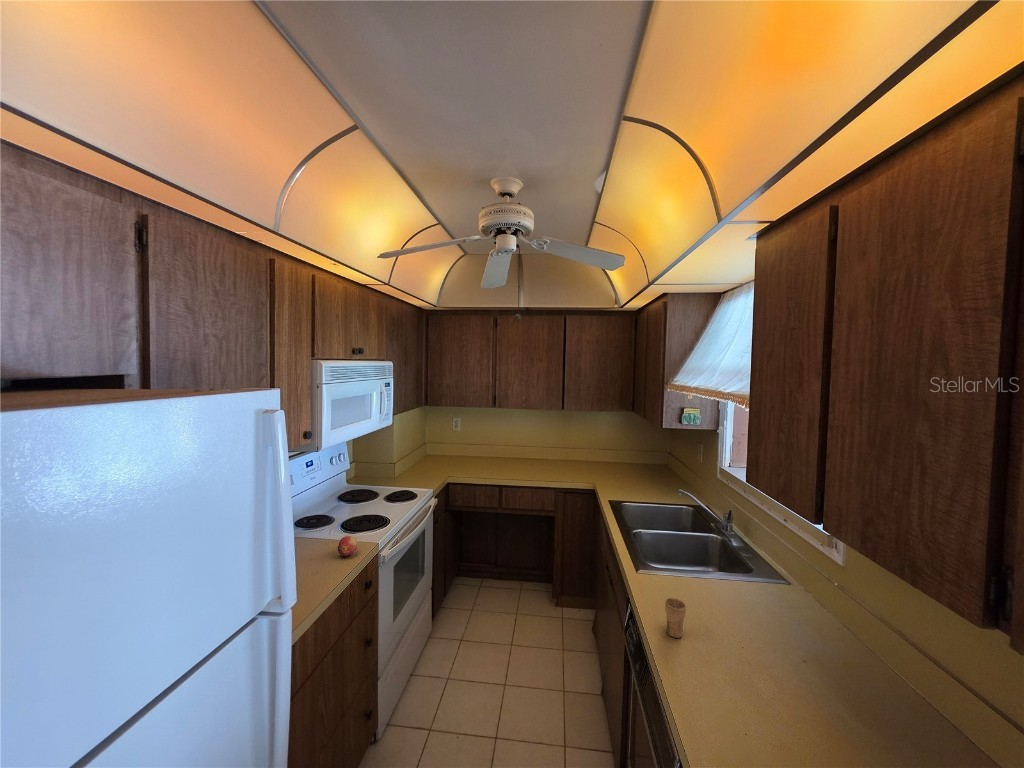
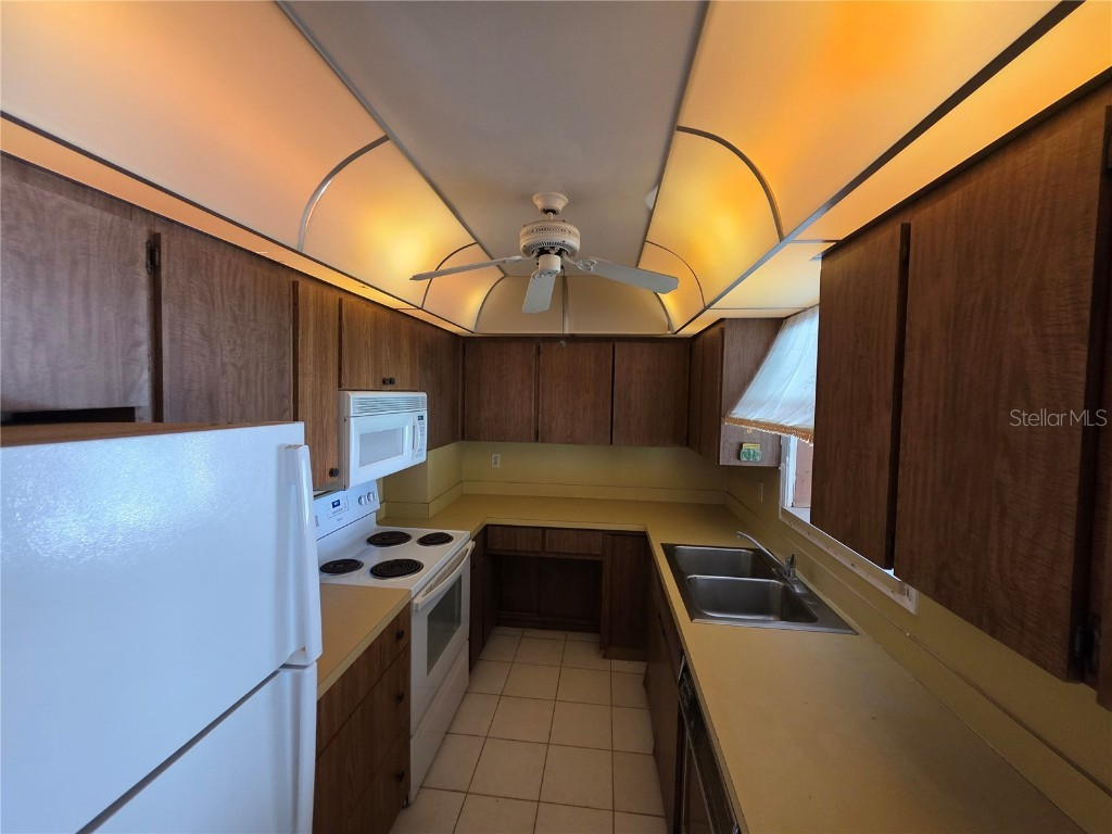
- fruit (347, 546)
- cup (675, 614)
